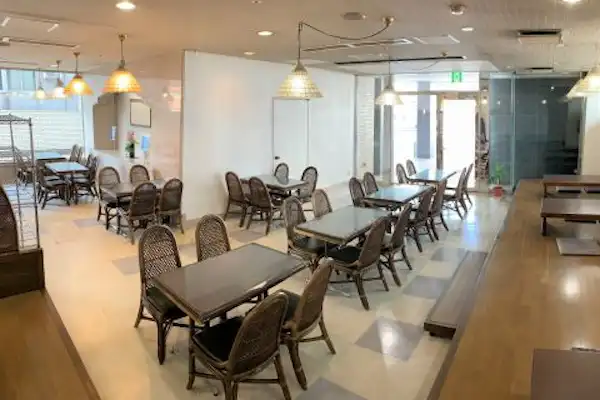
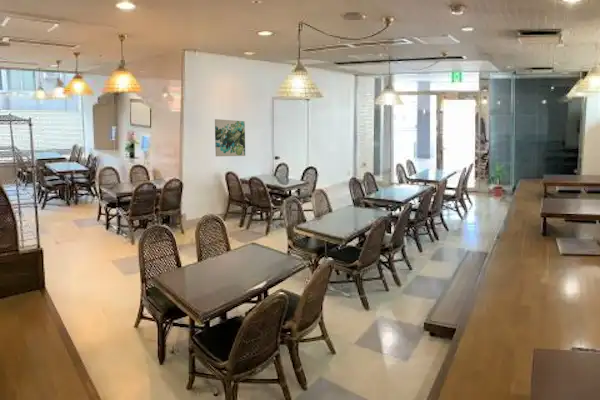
+ wall art (230, 138)
